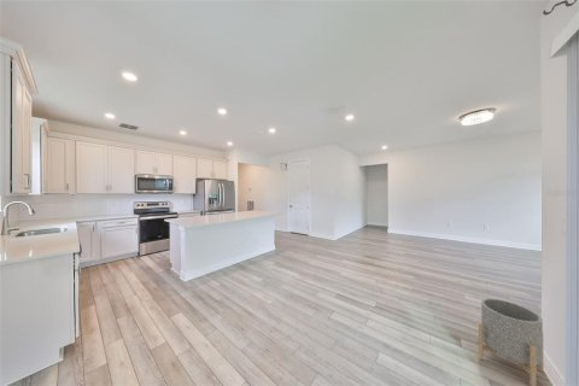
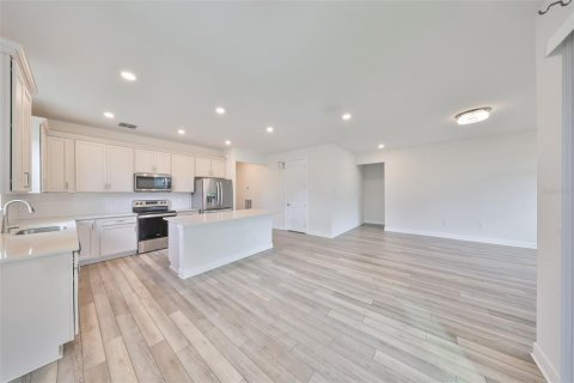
- planter (509, 337)
